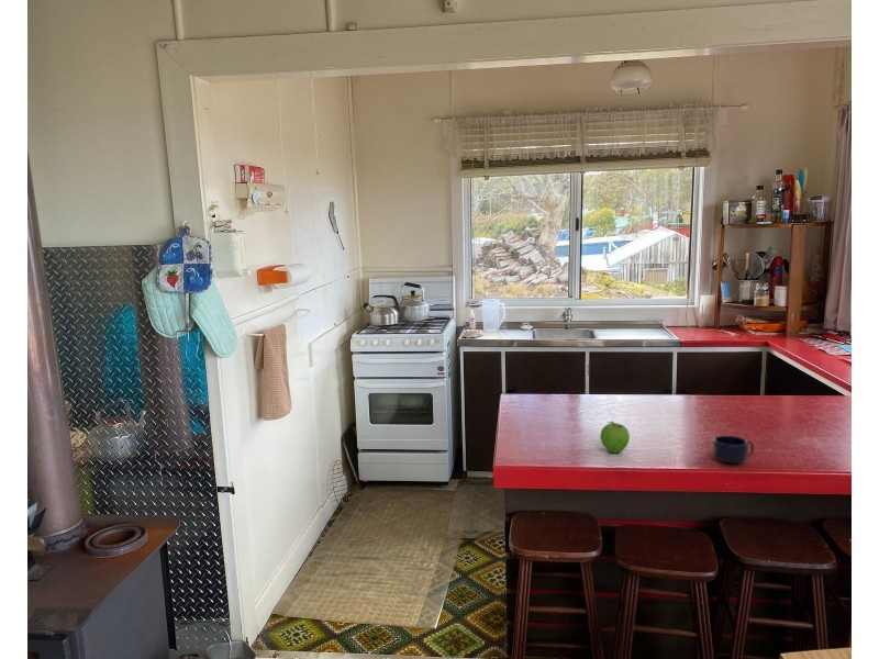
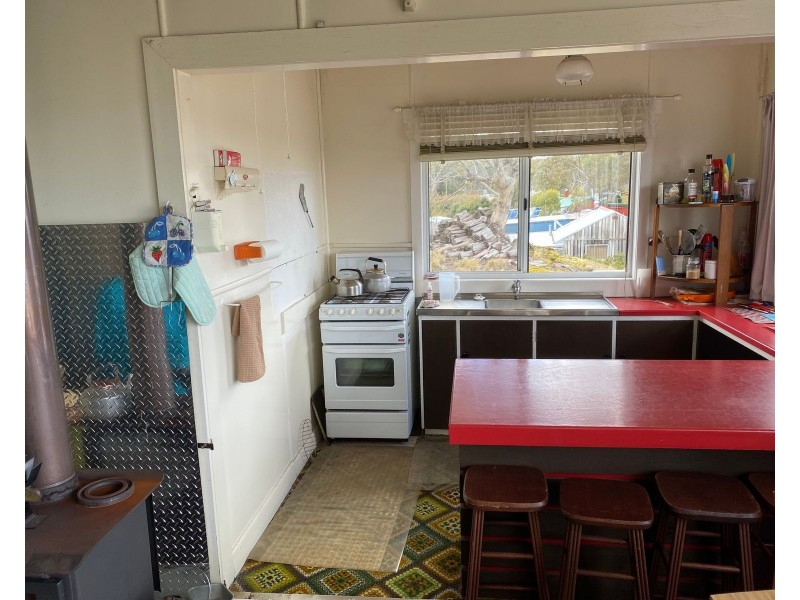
- fruit (614, 436)
- mug (733, 450)
